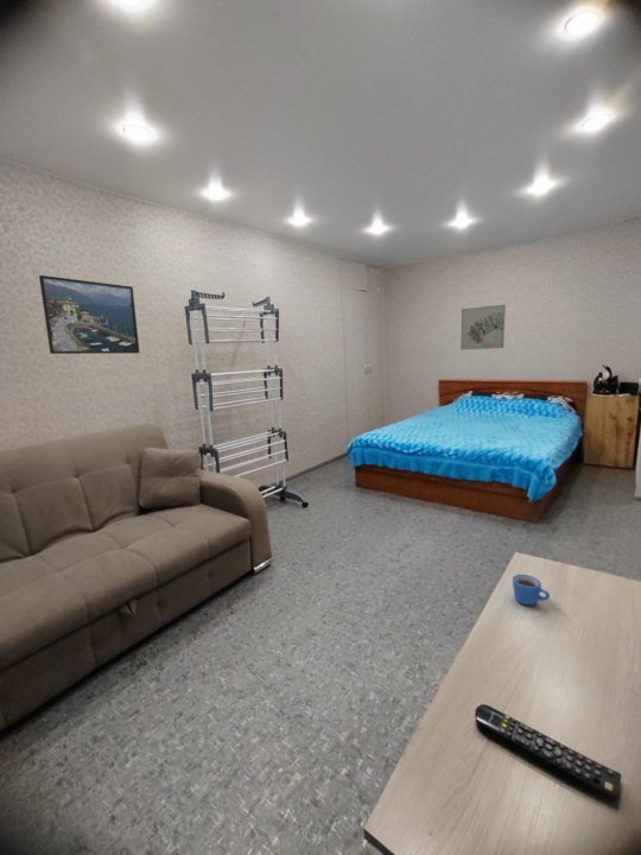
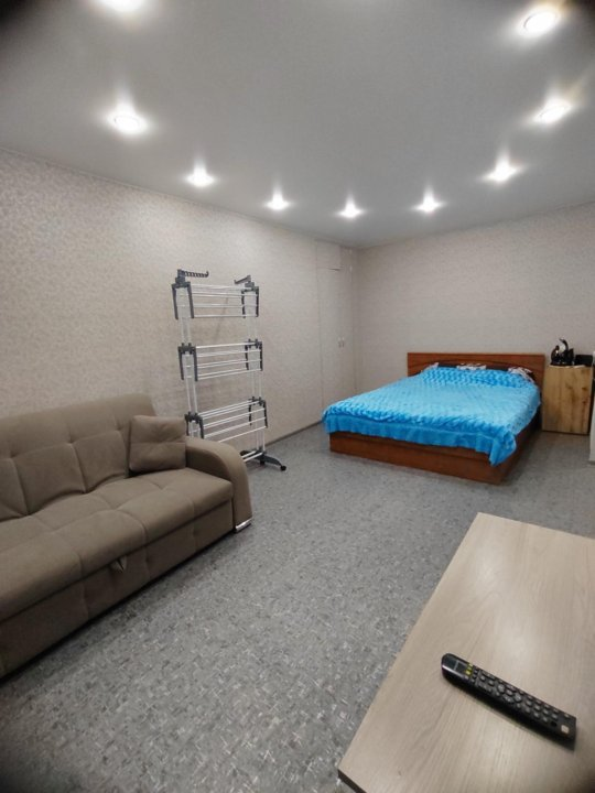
- wall art (482, 328)
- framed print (94, 317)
- mug (529, 591)
